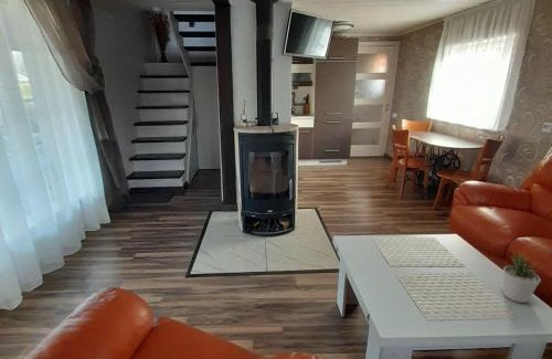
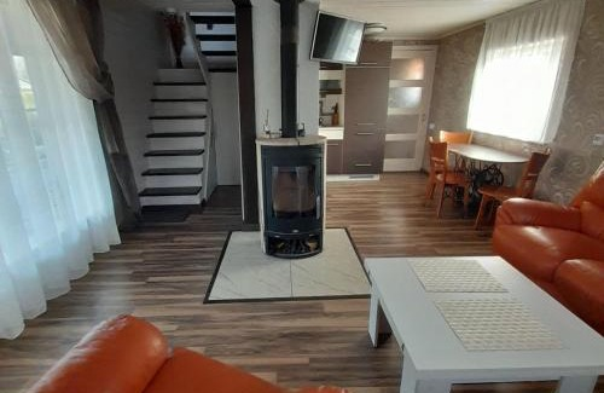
- potted plant (521, 276)
